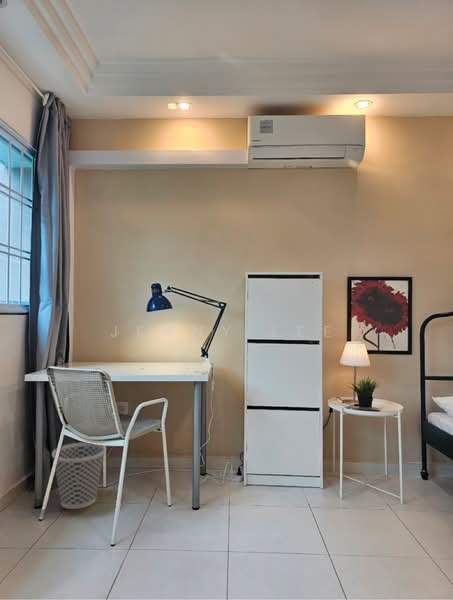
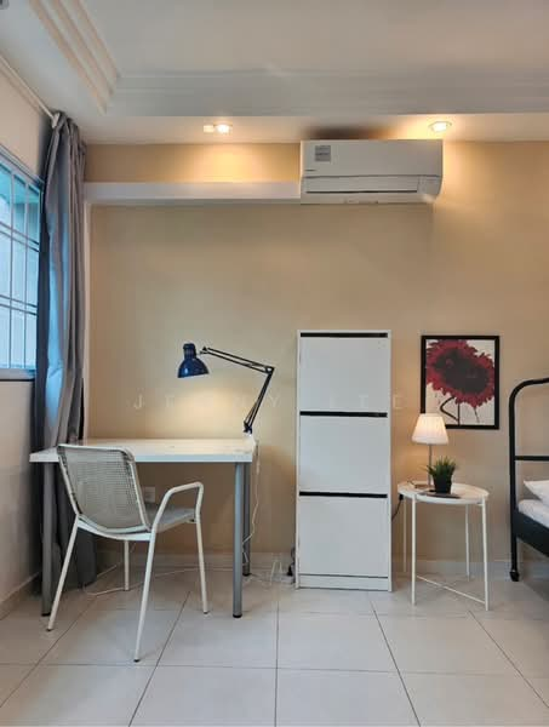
- wastebasket (79, 475)
